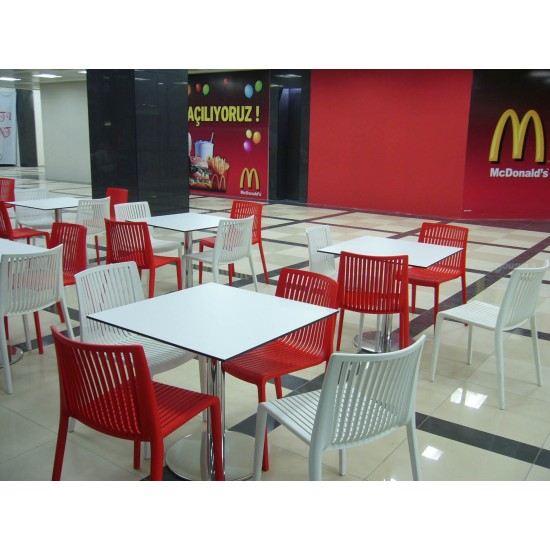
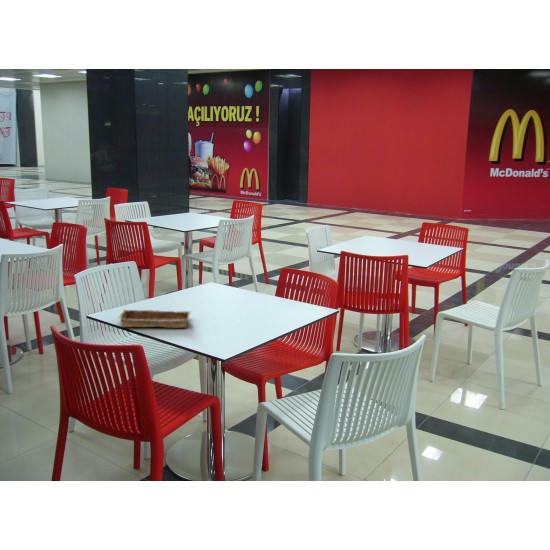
+ tray (155, 318)
